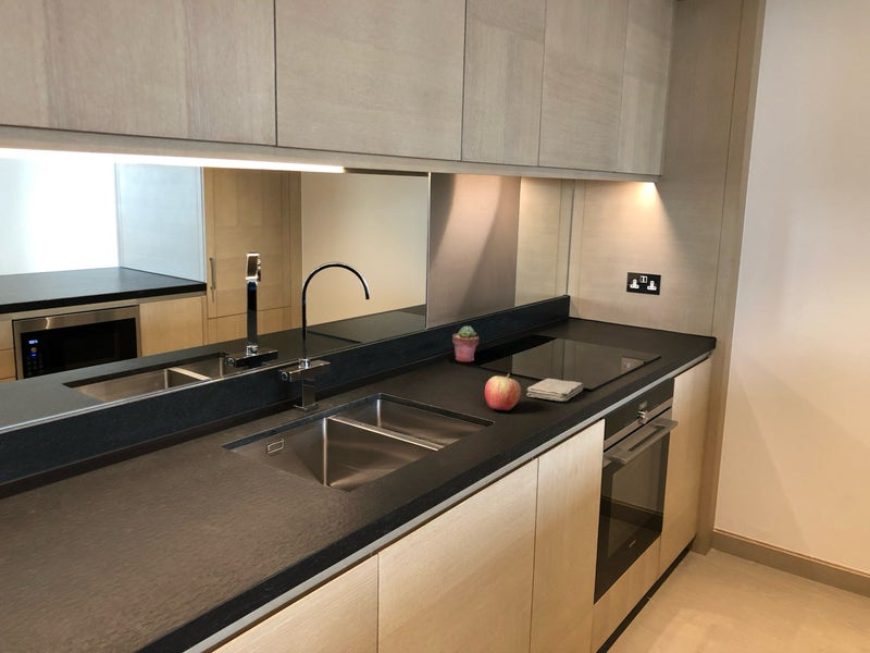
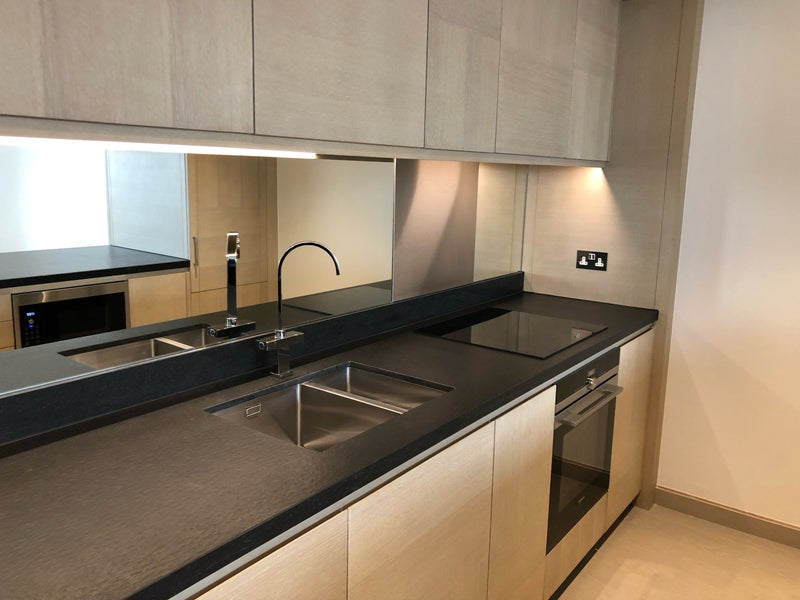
- washcloth (555, 389)
- apple (502, 392)
- potted succulent (465, 343)
